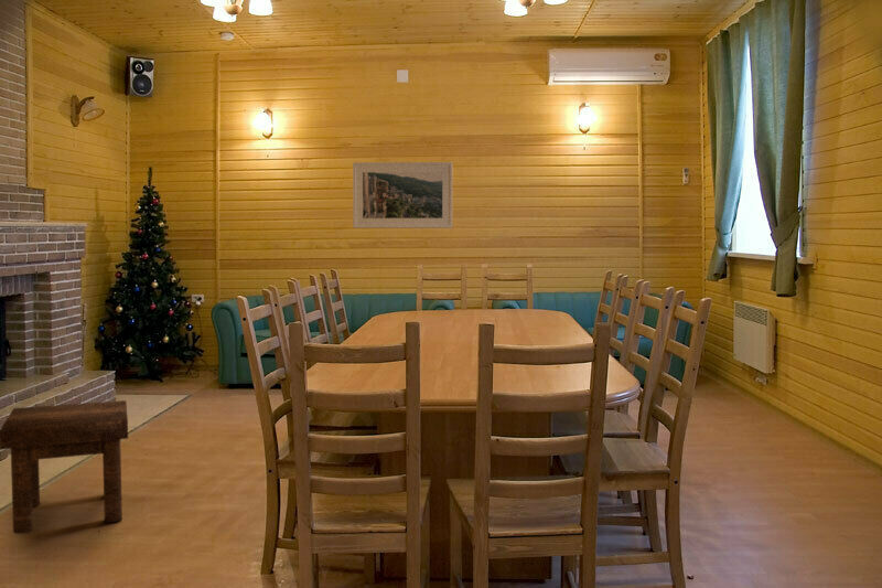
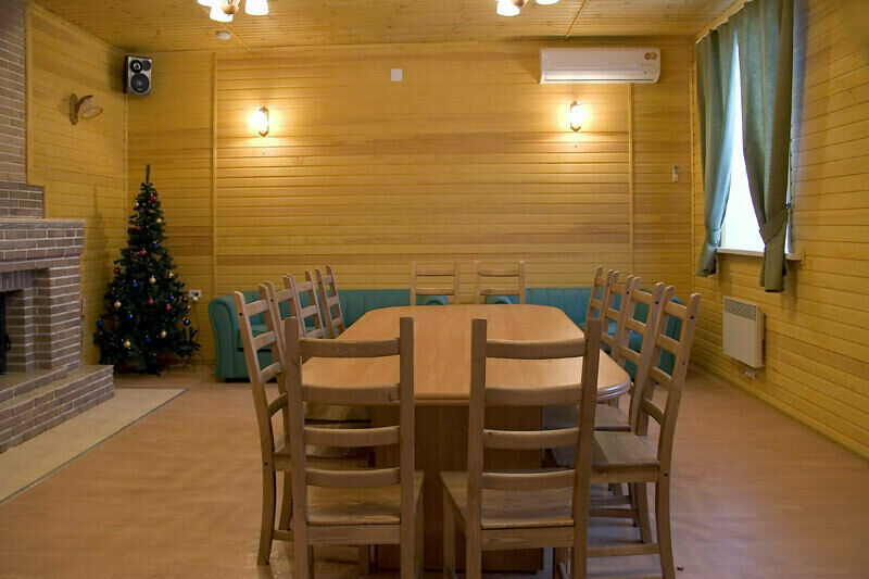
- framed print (402, 195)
- stool (69, 456)
